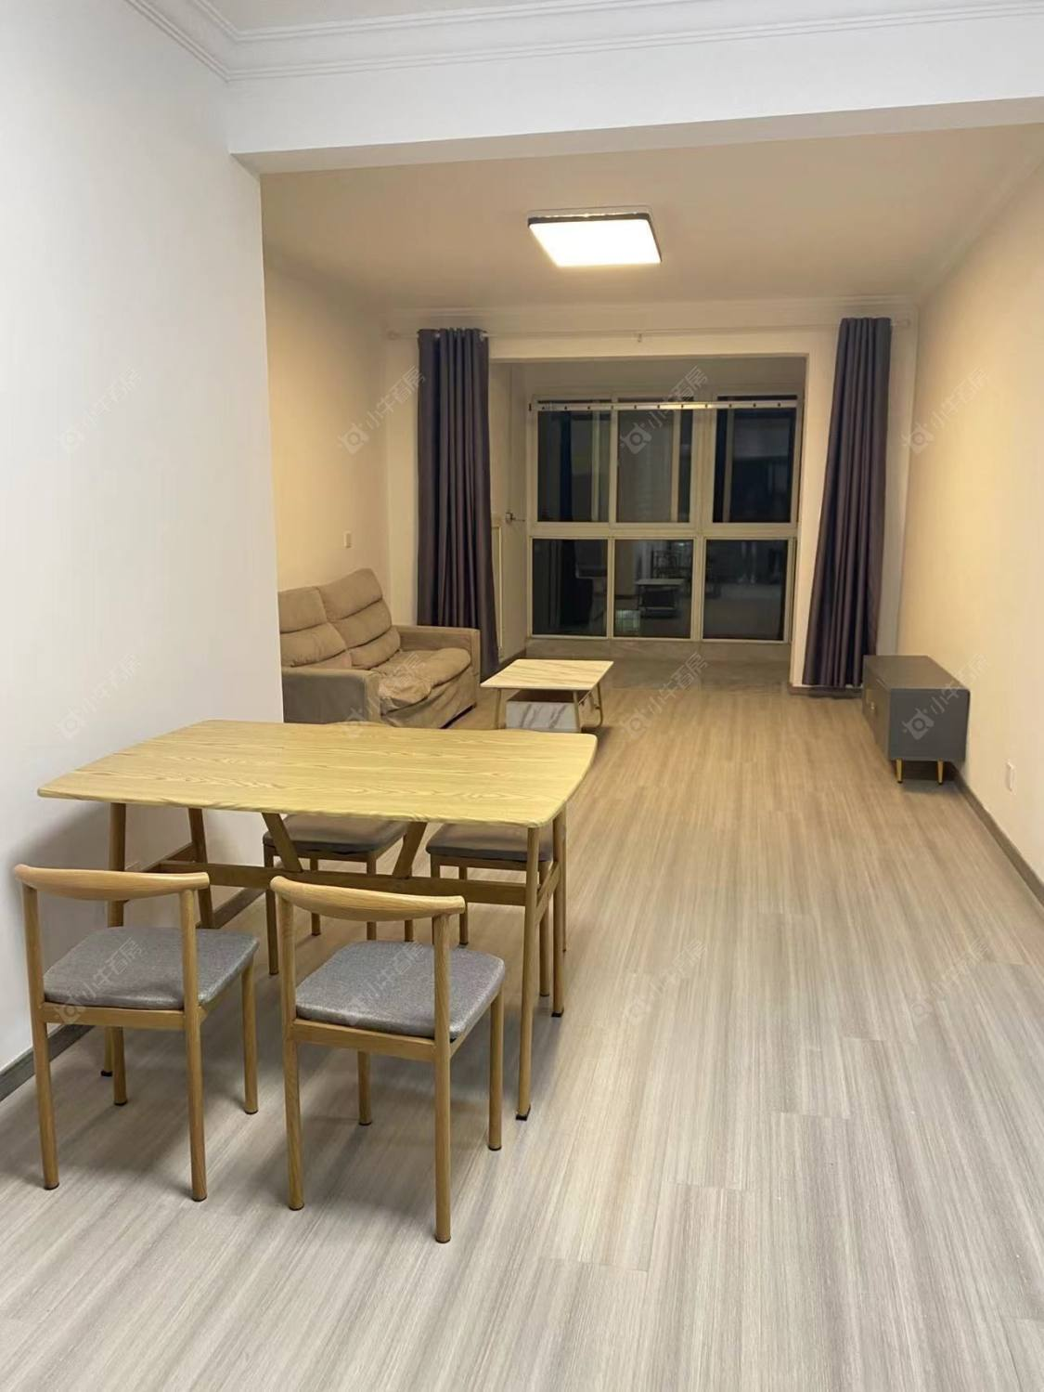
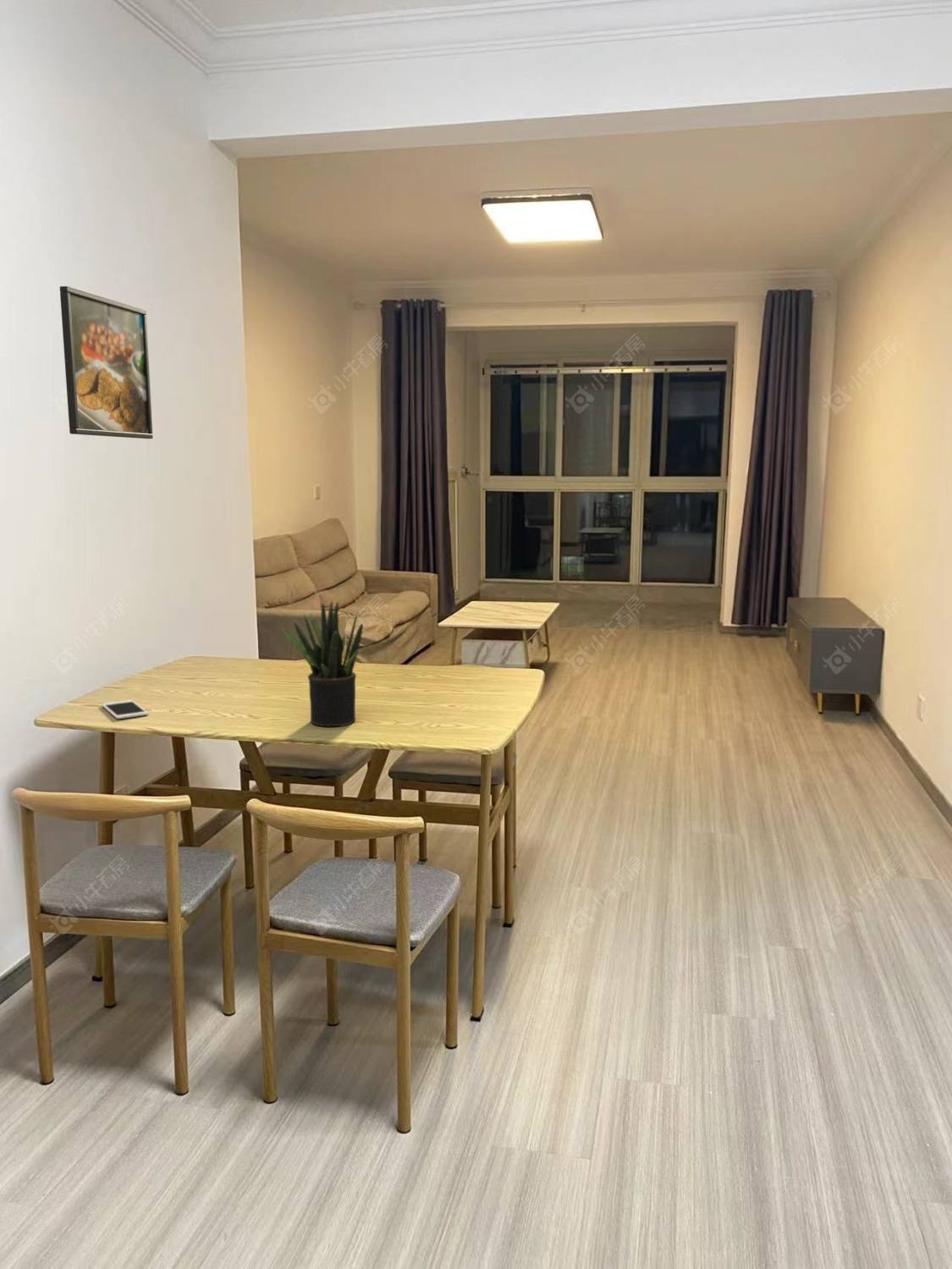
+ potted plant (325, 661)
+ cell phone (124, 709)
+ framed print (110, 368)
